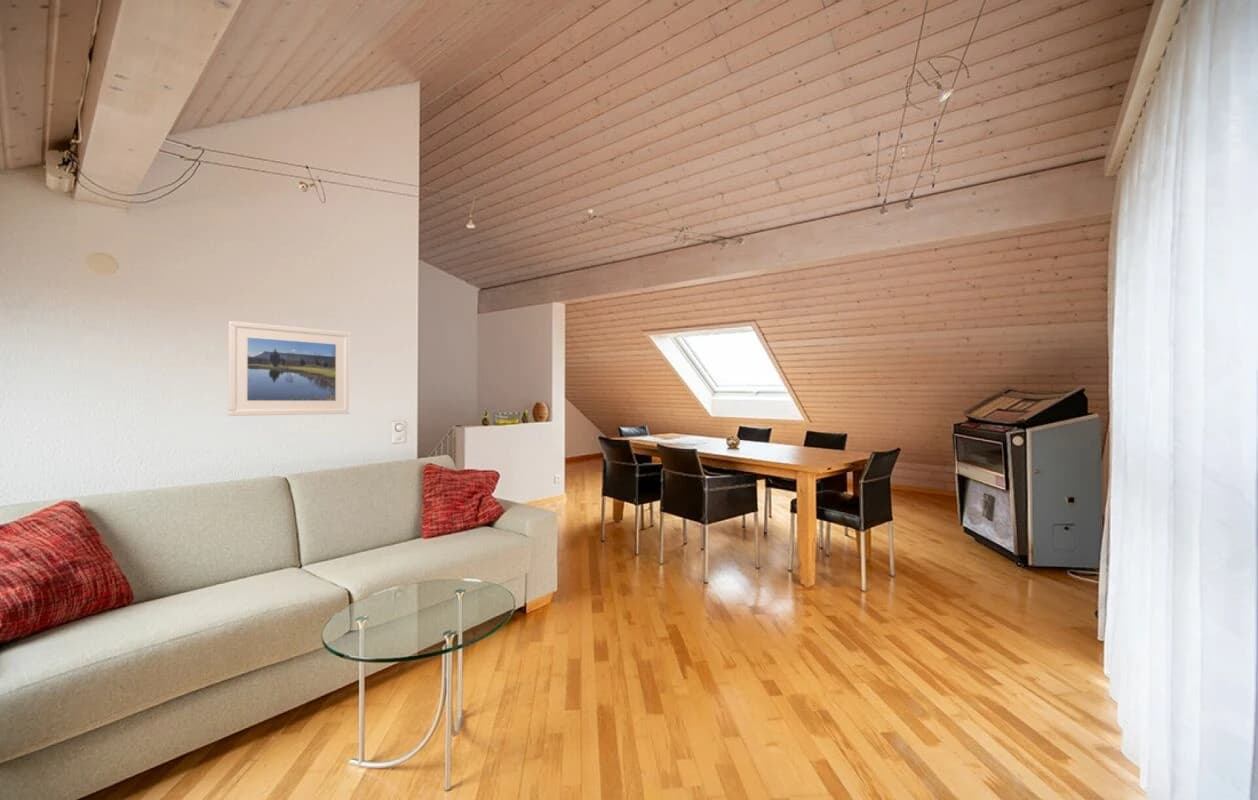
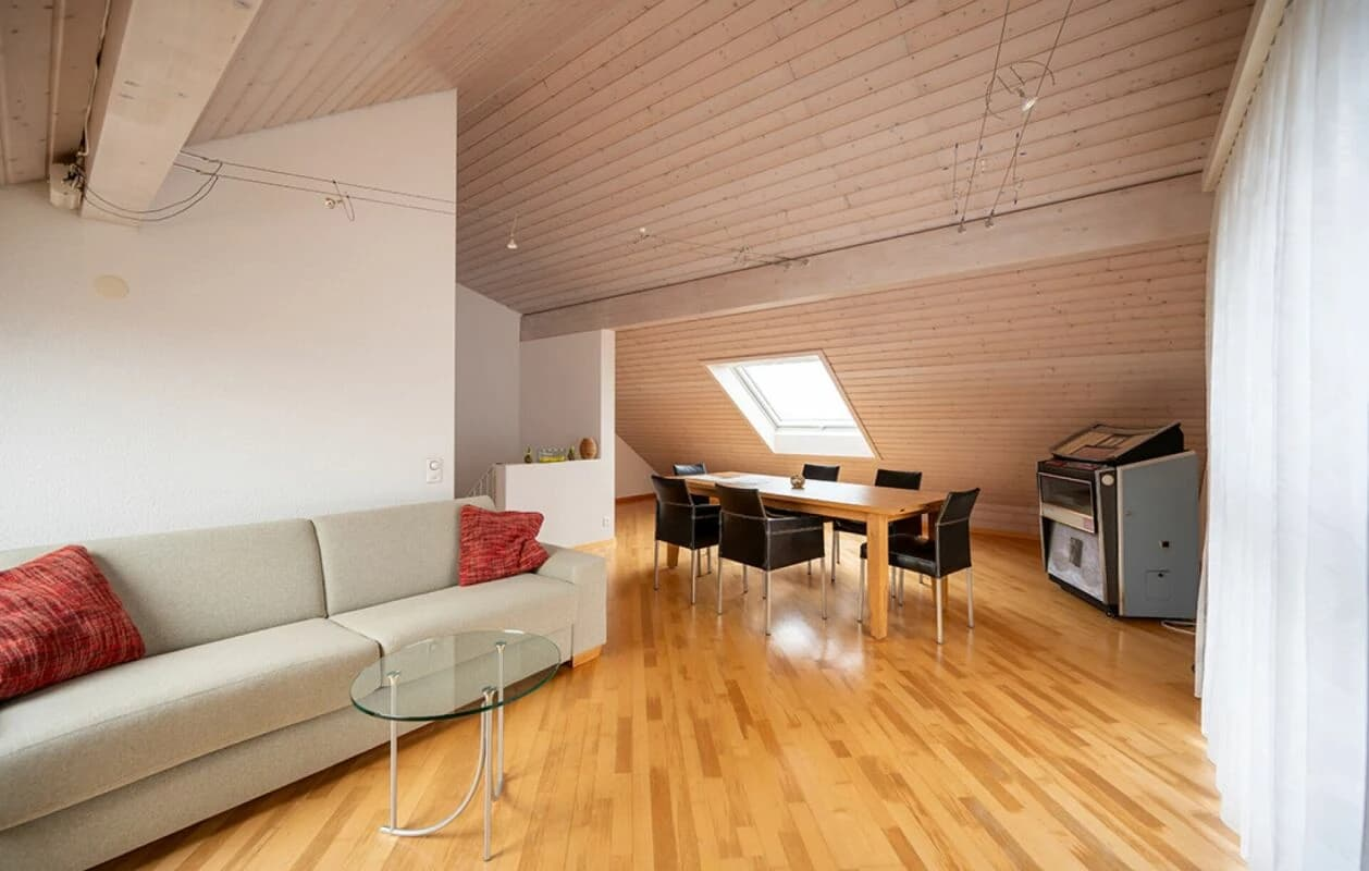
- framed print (293, 370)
